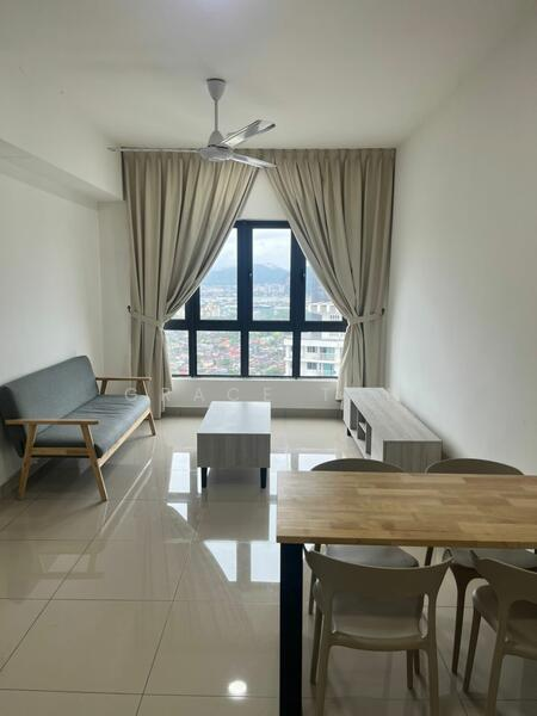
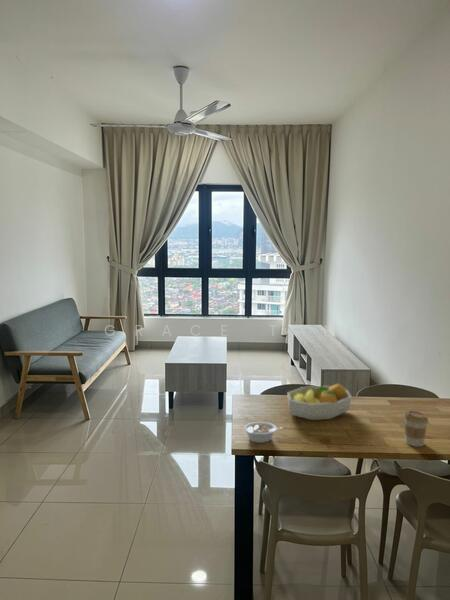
+ legume (261, 431)
+ coffee cup (415, 427)
+ fruit bowl (318, 399)
